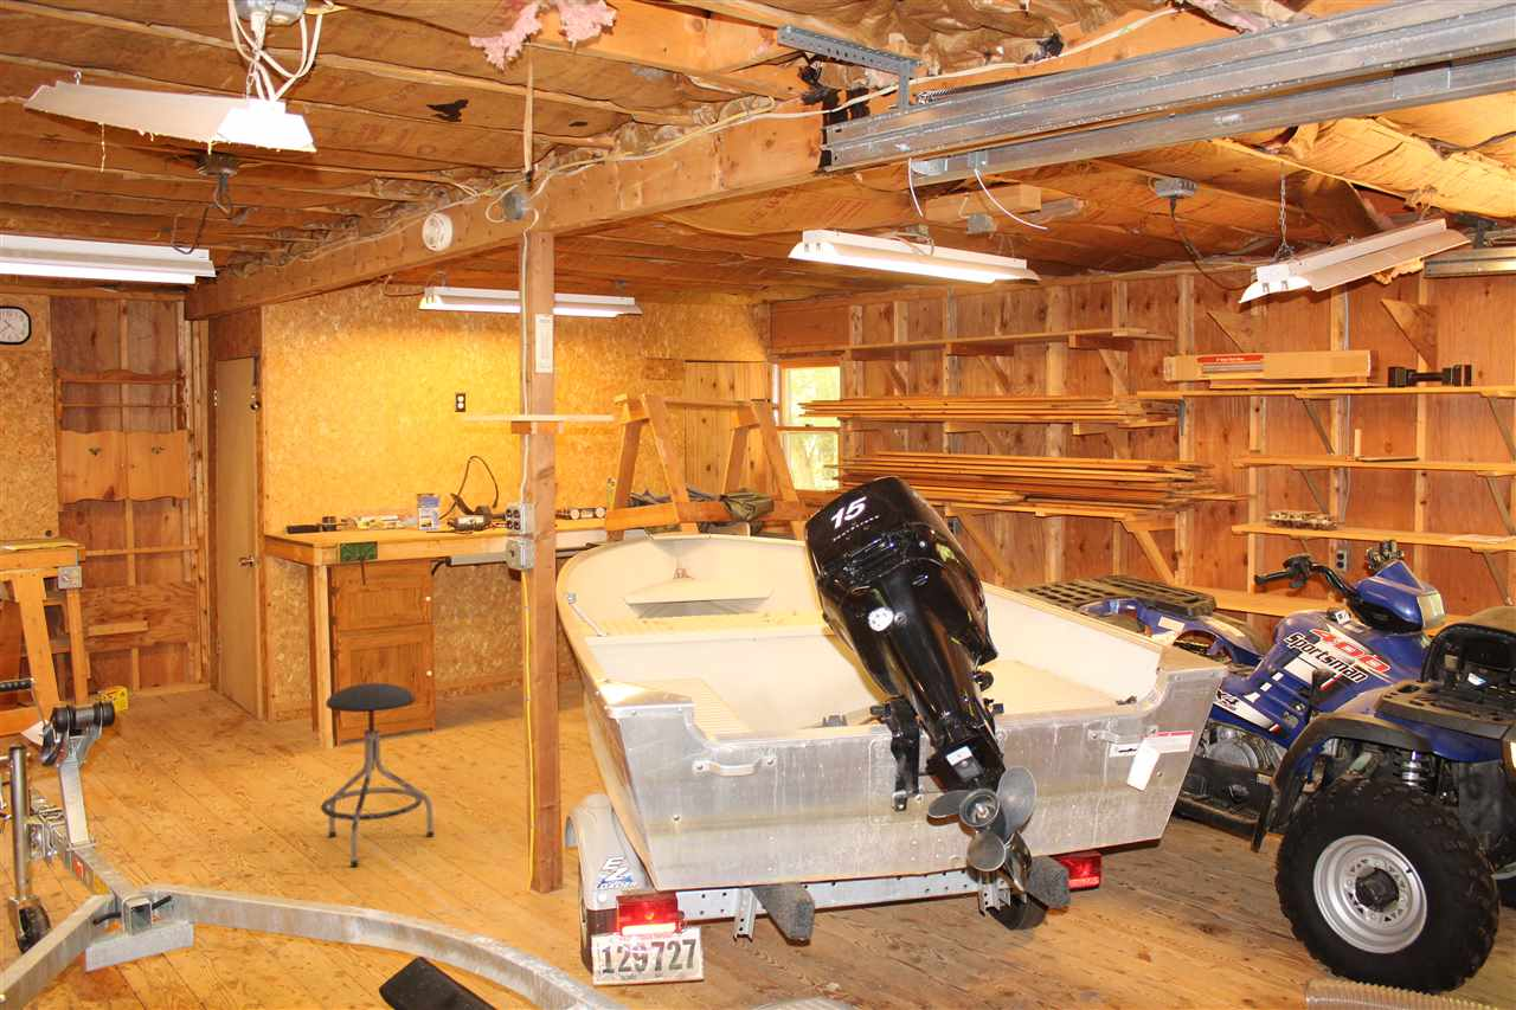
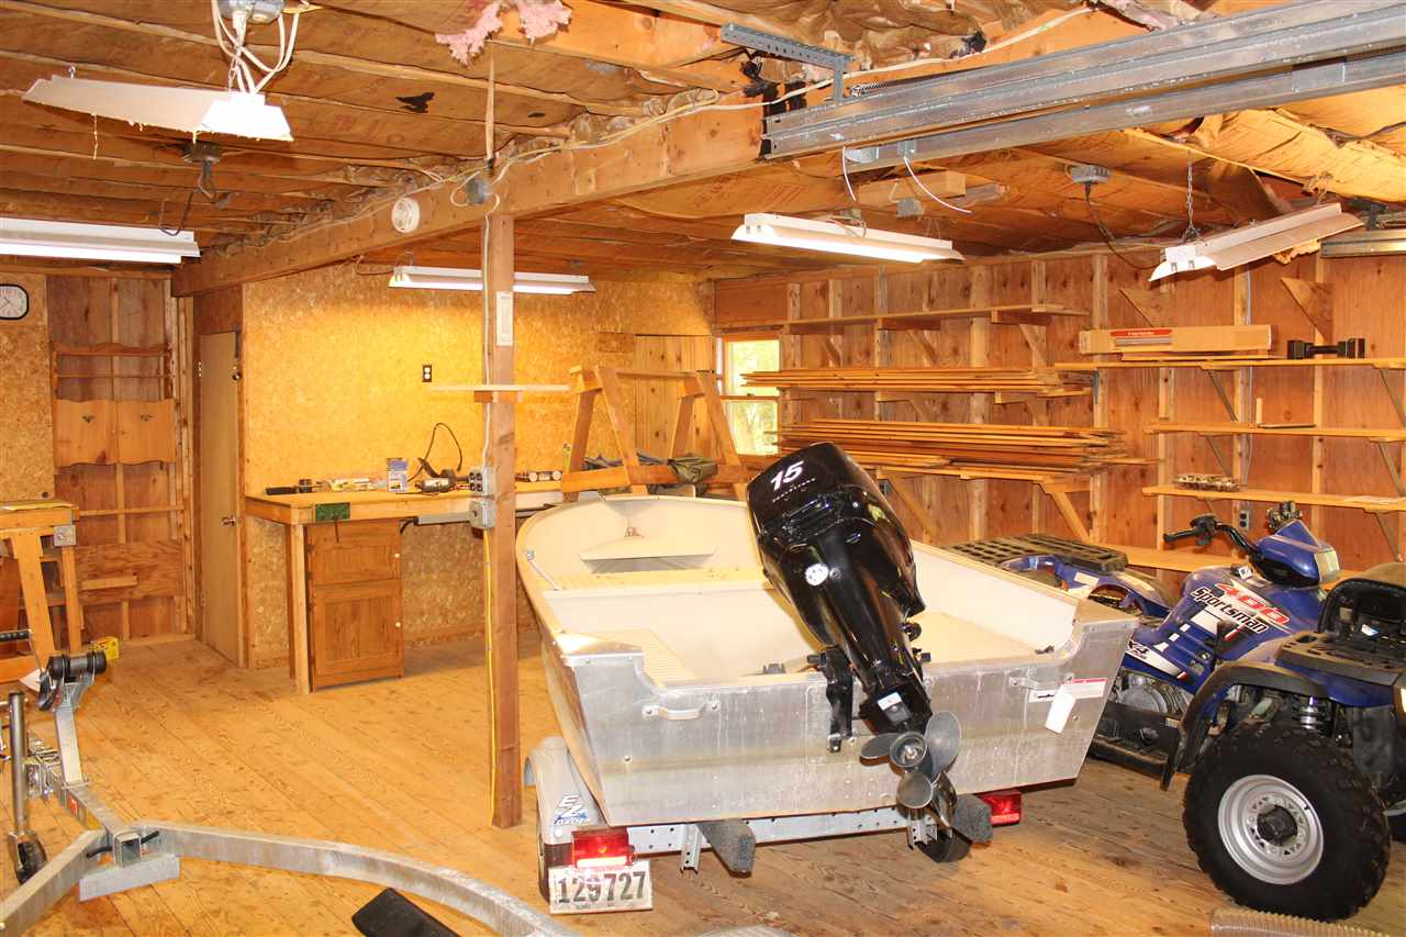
- stool (378, 764)
